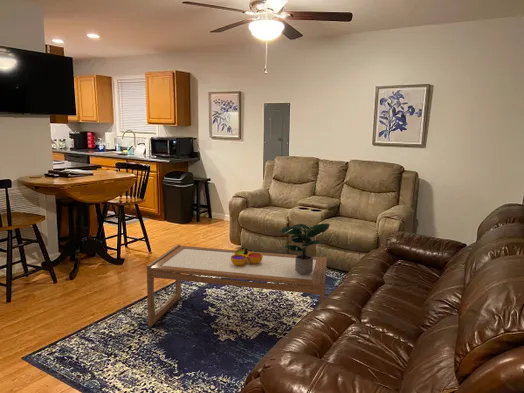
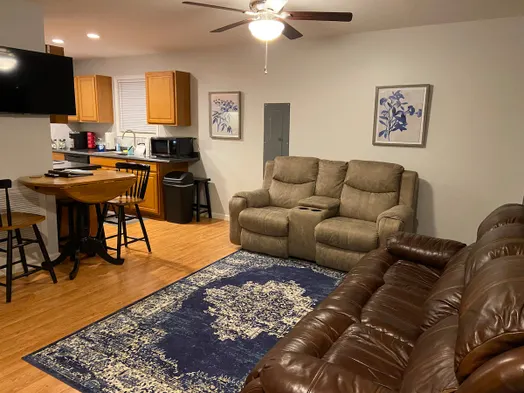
- decorative bowl (247, 253)
- coffee table (241, 286)
- potted plant (302, 245)
